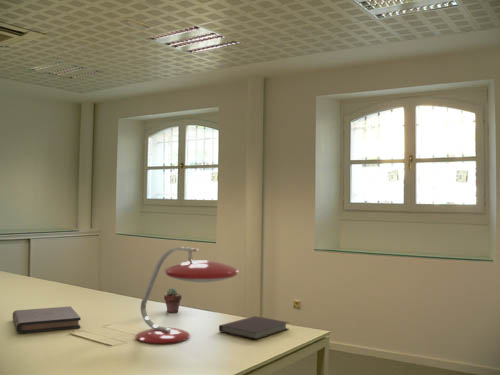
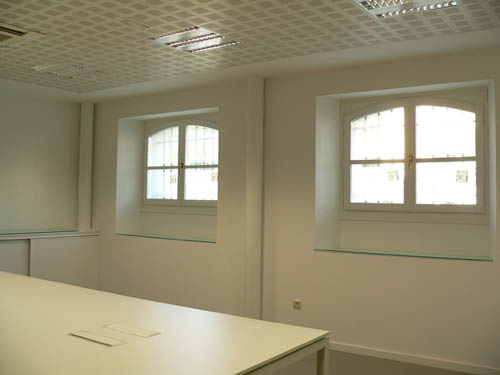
- potted succulent (172, 299)
- desk lamp (183, 280)
- notebook (254, 326)
- book (45, 318)
